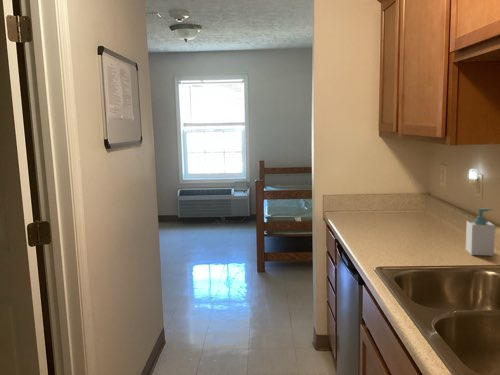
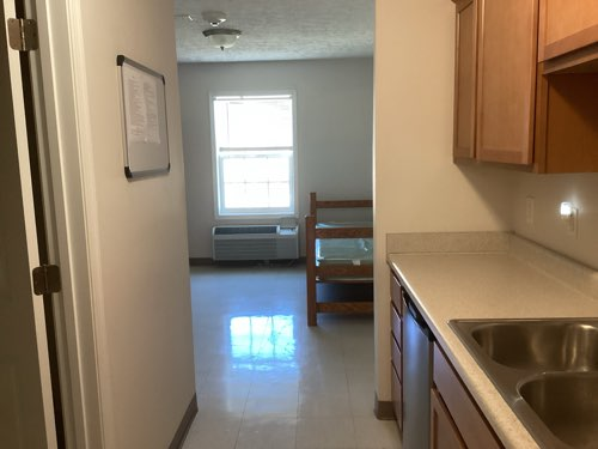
- soap bottle (480, 230)
